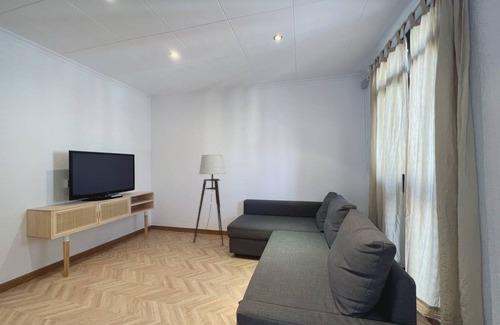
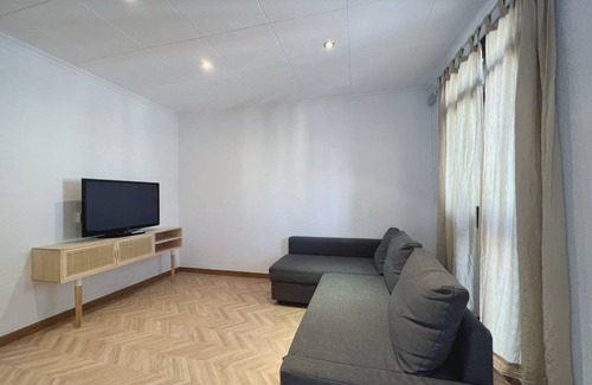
- floor lamp (211, 197)
